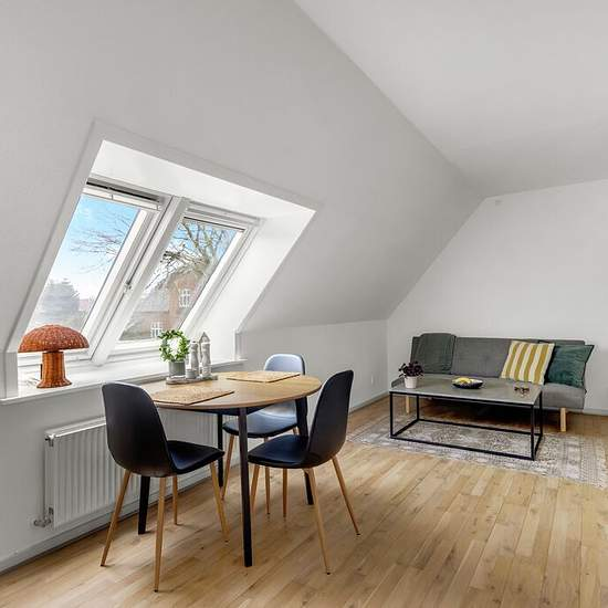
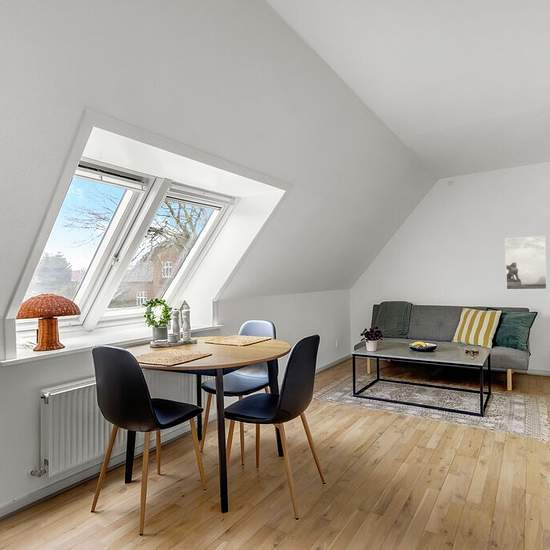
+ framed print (525, 263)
